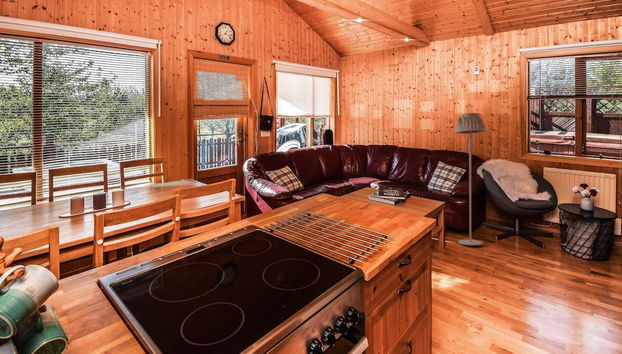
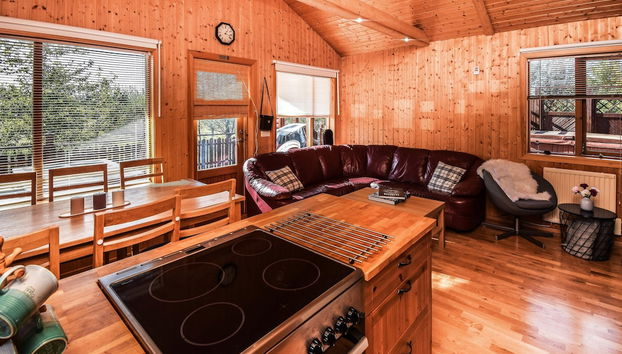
- floor lamp (470, 178)
